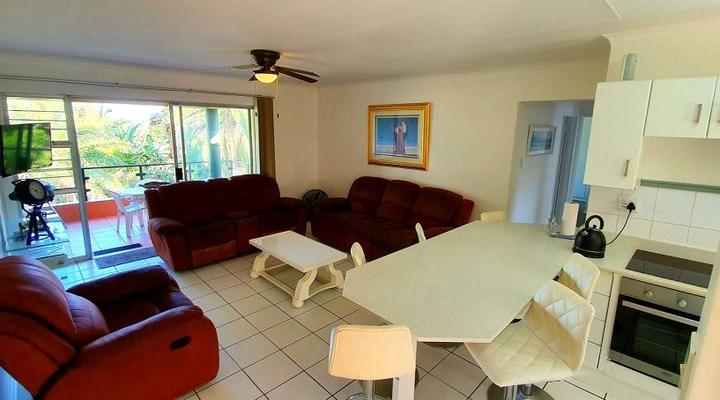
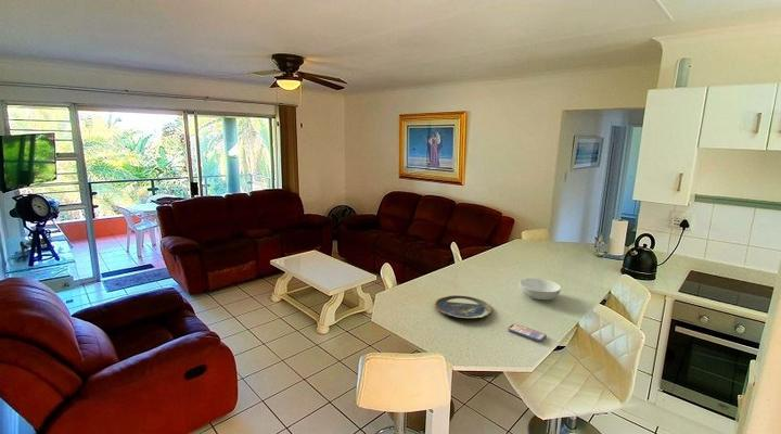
+ serving bowl (539, 290)
+ plate (462, 307)
+ smartphone (526, 332)
